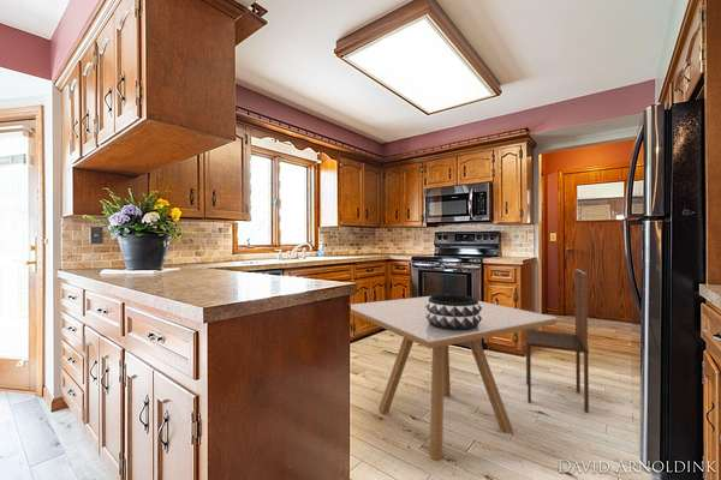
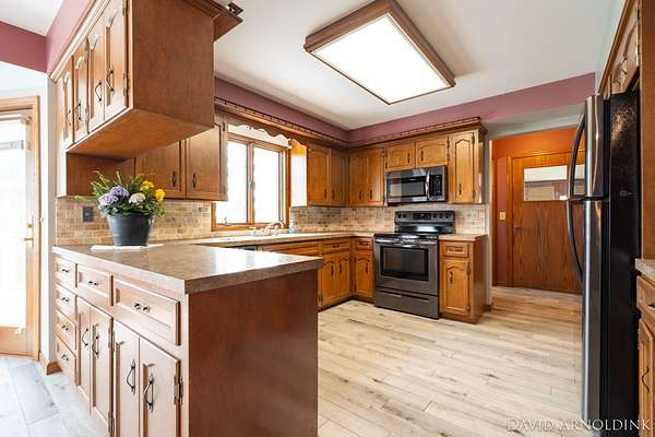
- dining table (441, 365)
- dining chair (554, 332)
- decorative bowl (452, 311)
